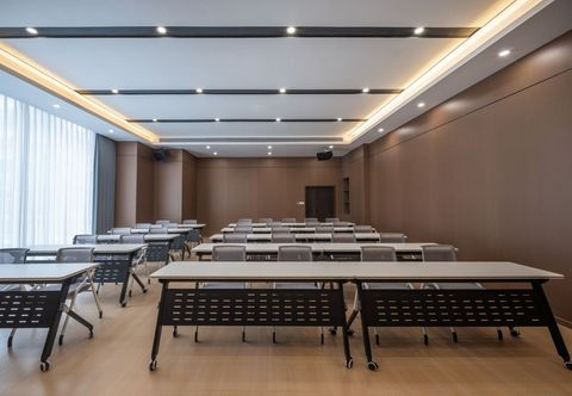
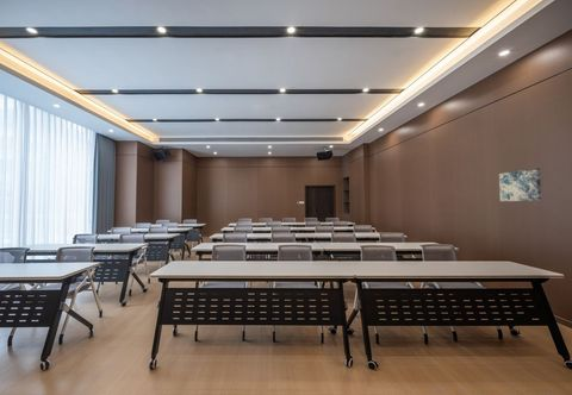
+ wall art (518, 186)
